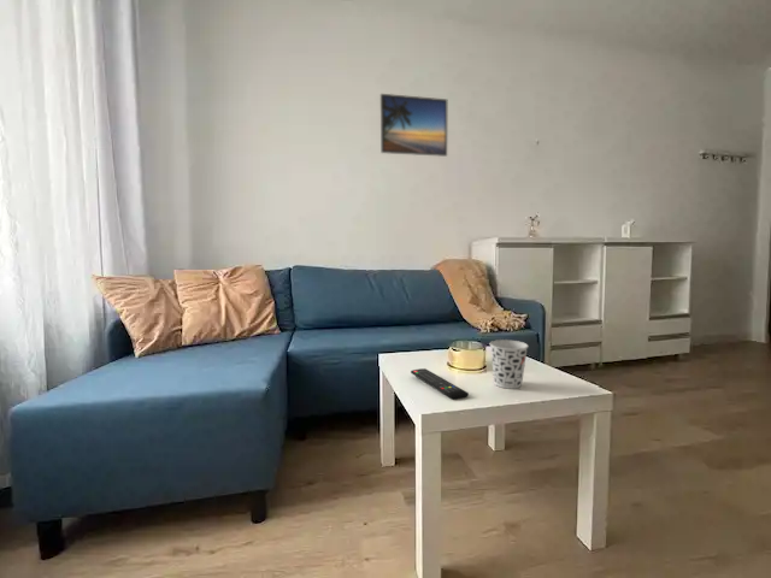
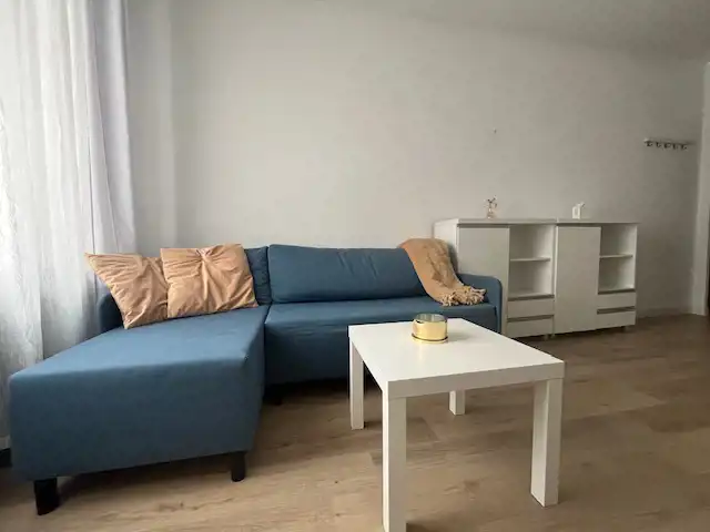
- cup (507, 364)
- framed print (414, 125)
- remote control (436, 383)
